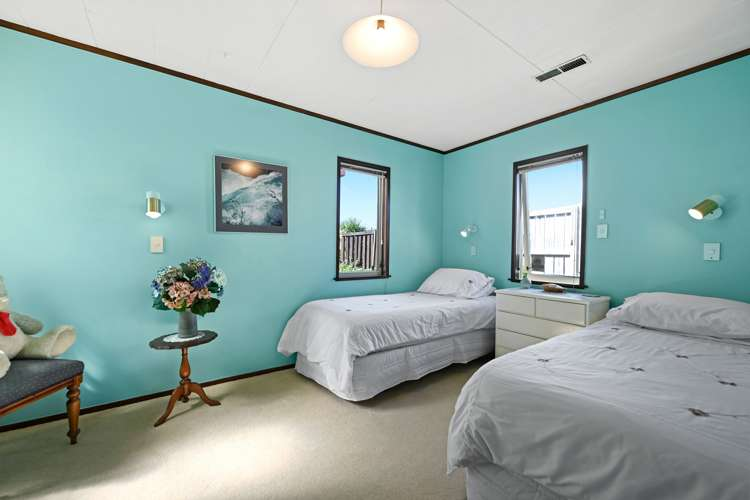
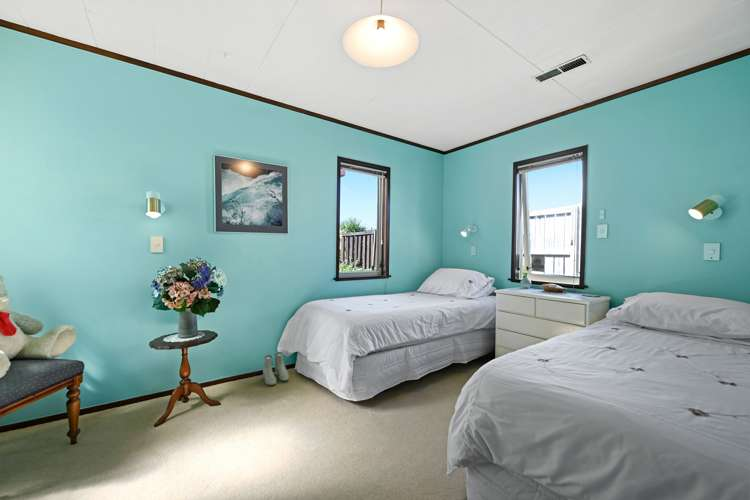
+ boots (275, 367)
